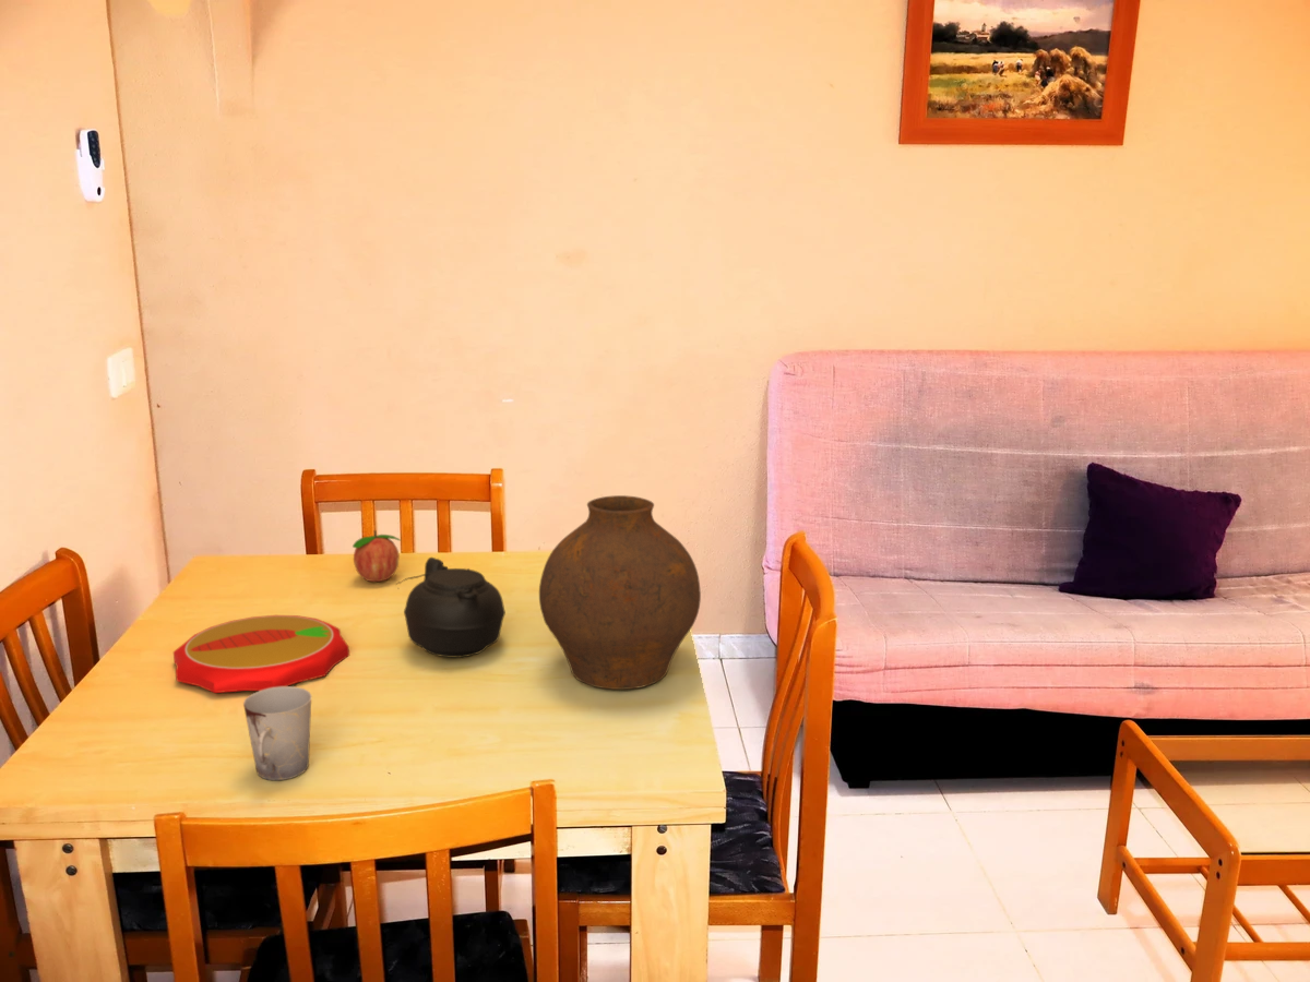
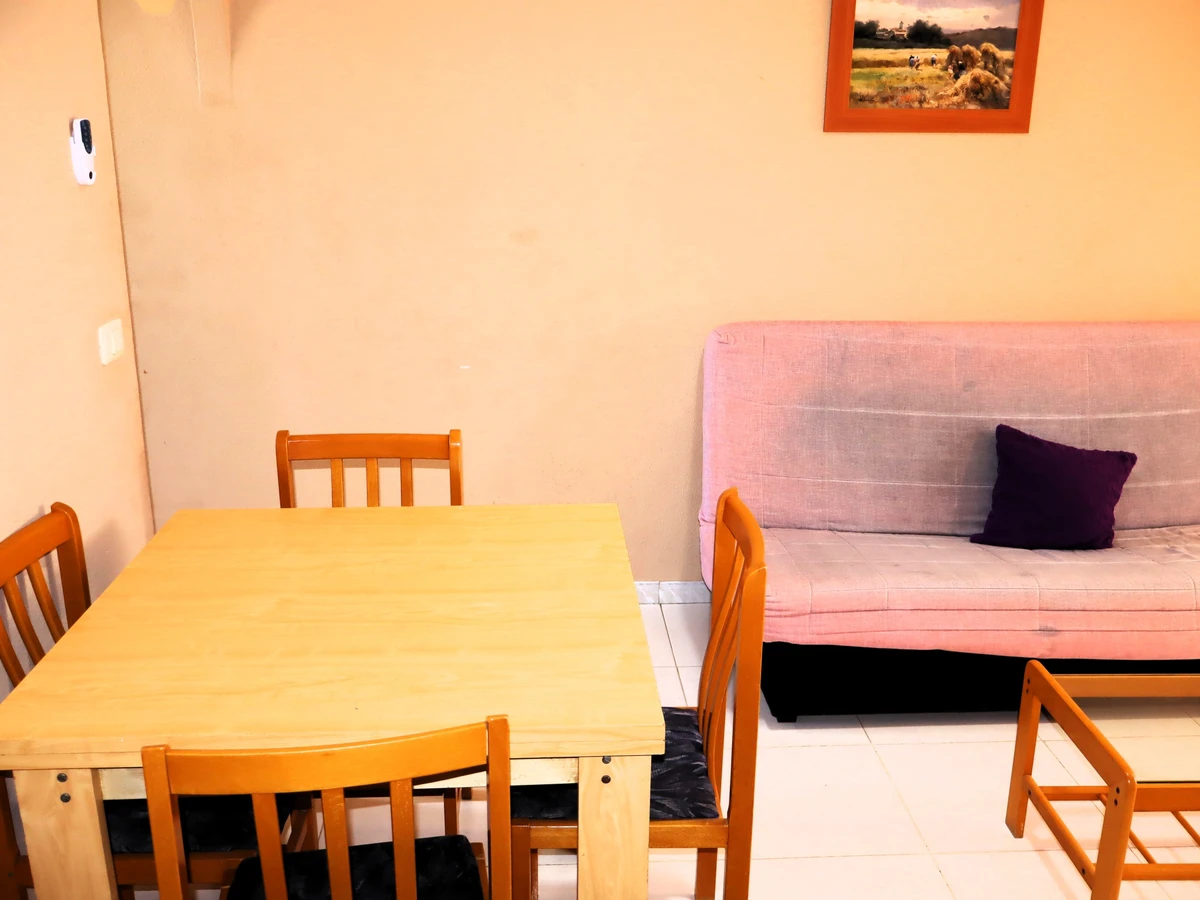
- plate (261, 647)
- fruit (377, 554)
- cup (275, 740)
- teapot (451, 608)
- vase (620, 588)
